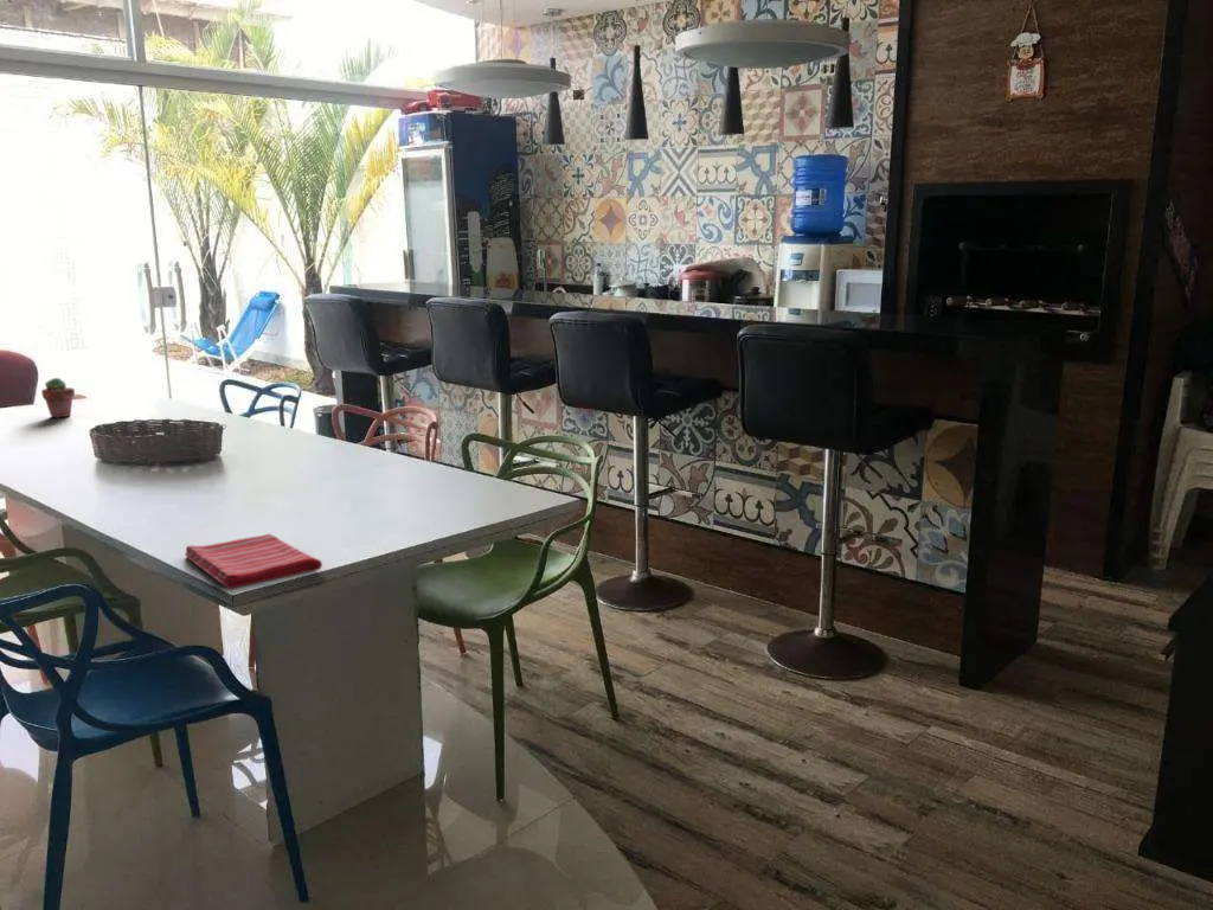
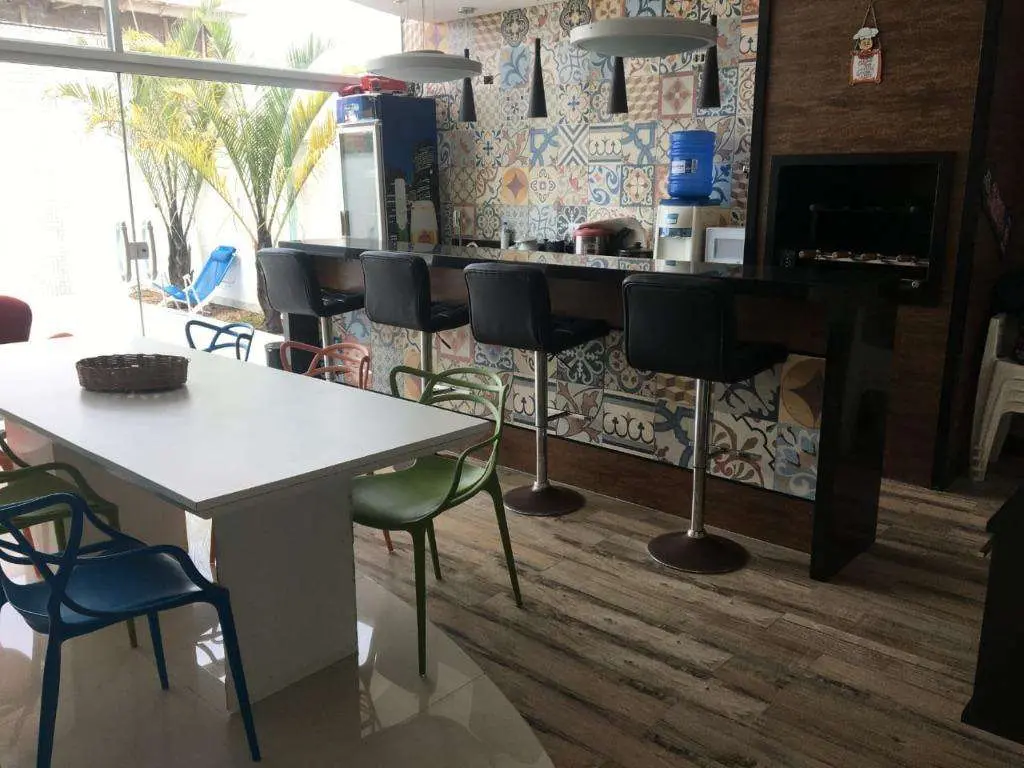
- potted succulent (58, 396)
- dish towel (251, 557)
